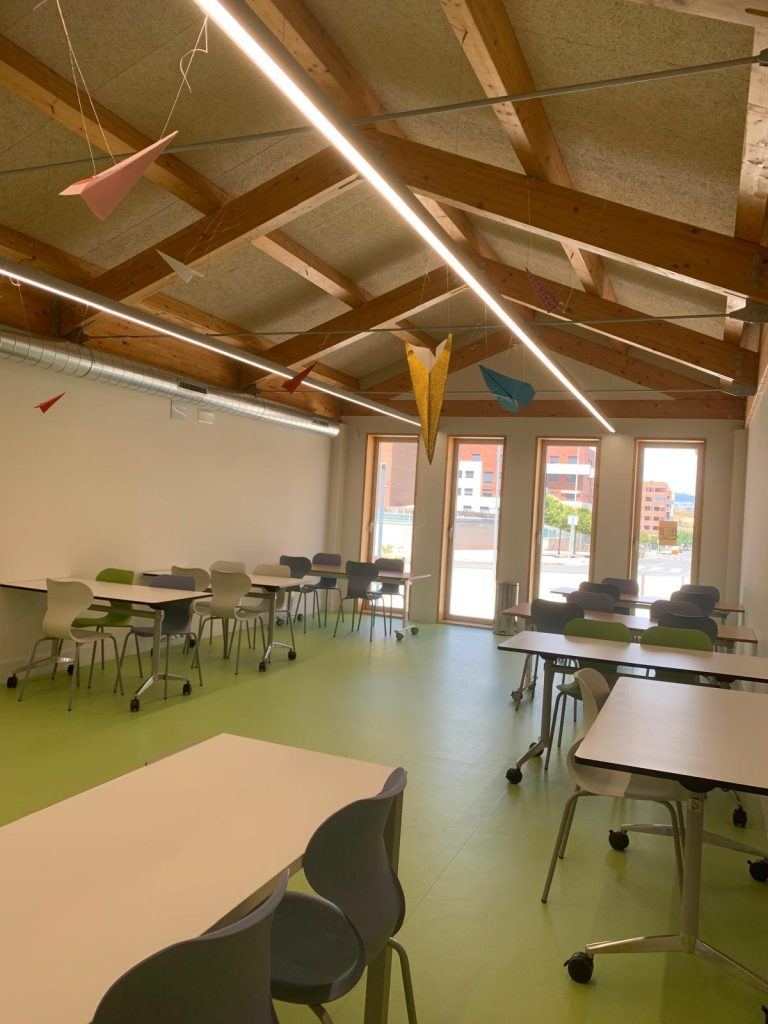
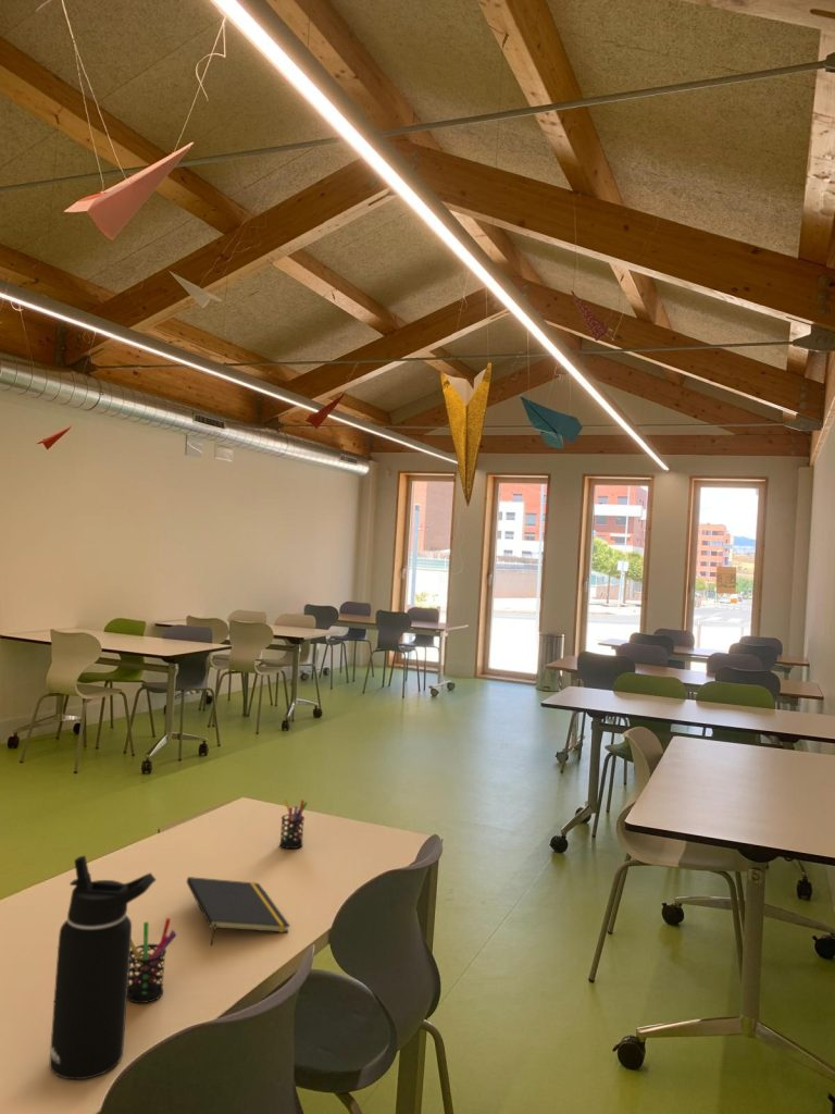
+ pen holder (149, 955)
+ pen holder (295, 820)
+ notepad (236, 903)
+ water bottle (103, 960)
